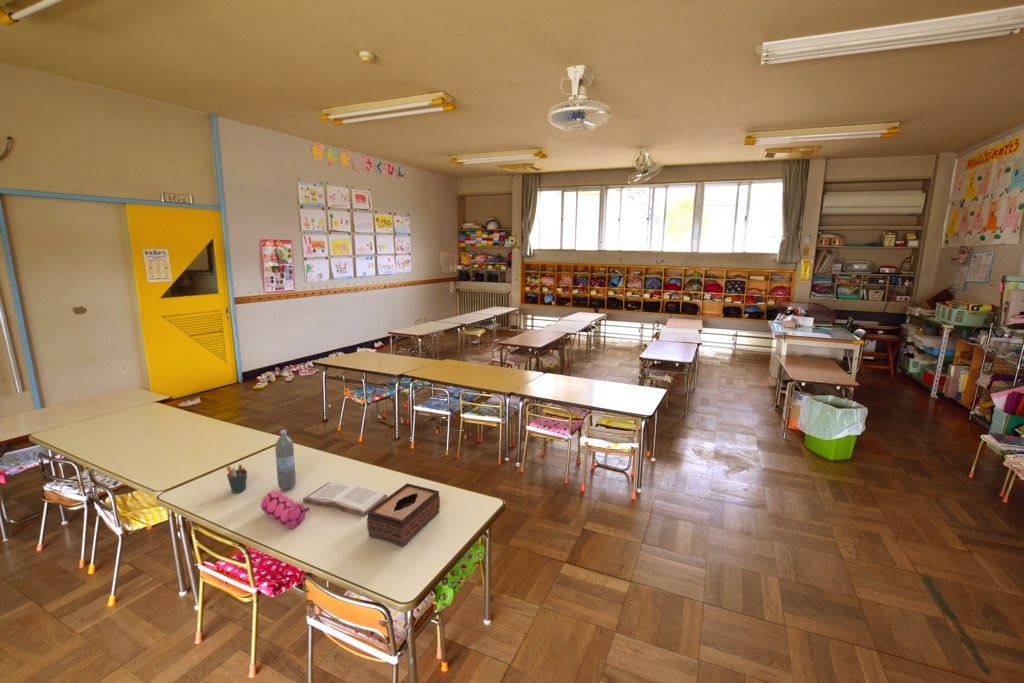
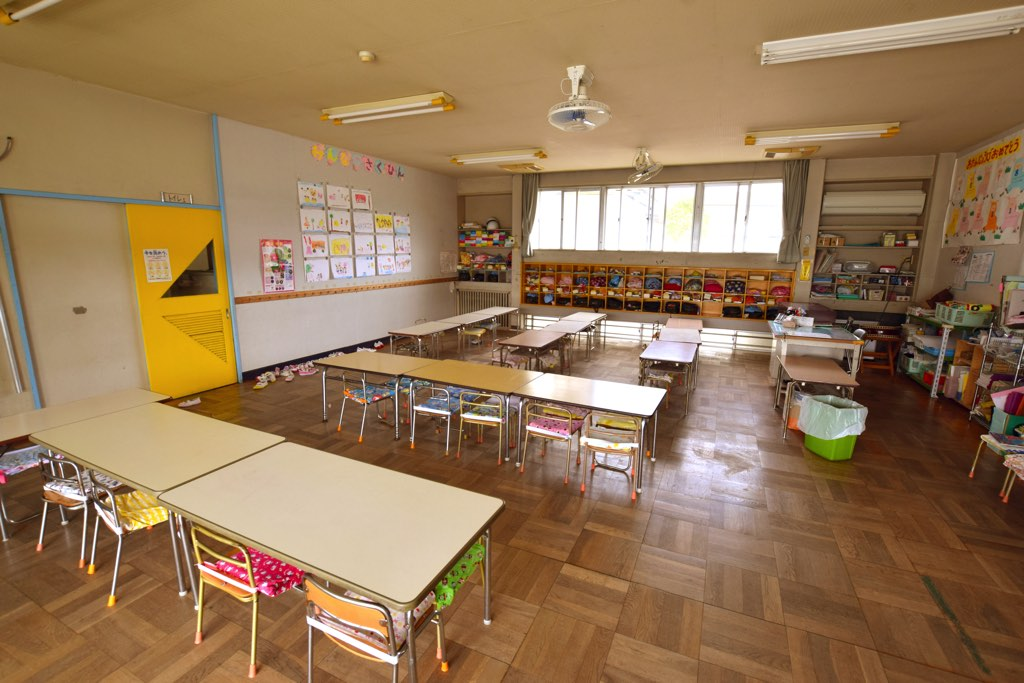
- water bottle (285, 459)
- tissue box (405, 512)
- pen holder (237, 477)
- book (345, 495)
- pencil case (283, 507)
